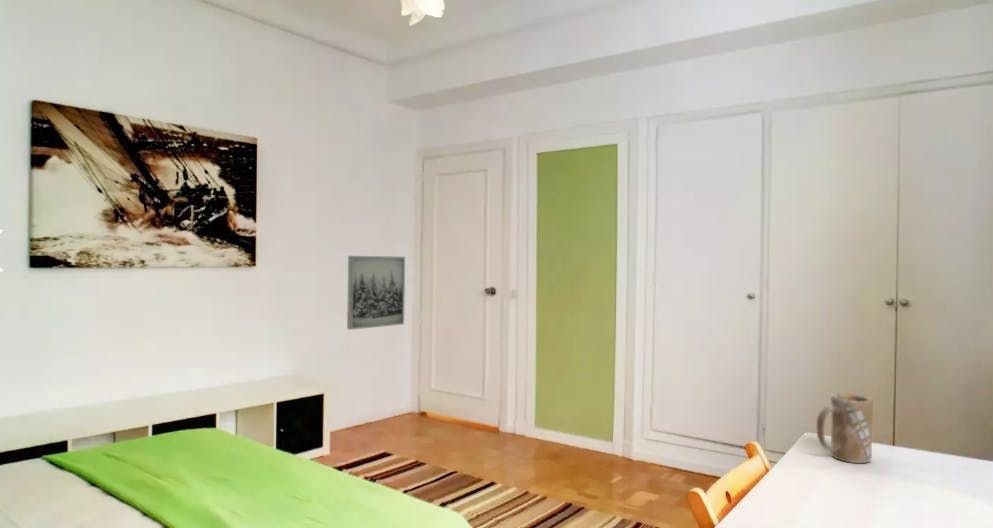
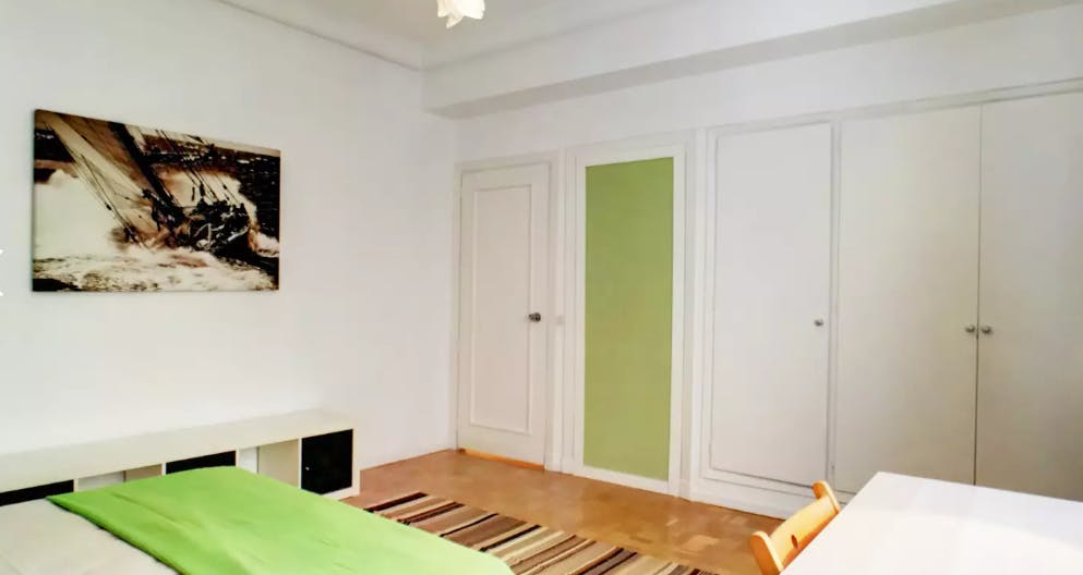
- mug (847, 428)
- wall art (377, 291)
